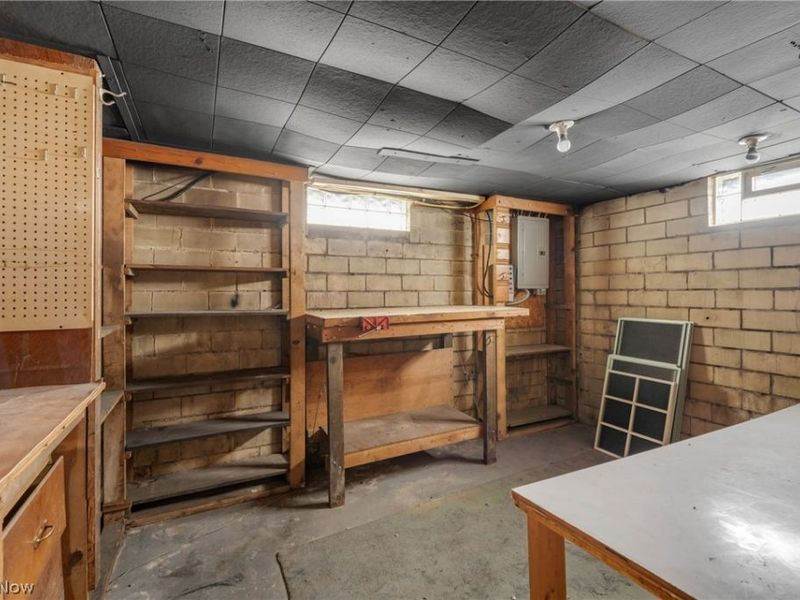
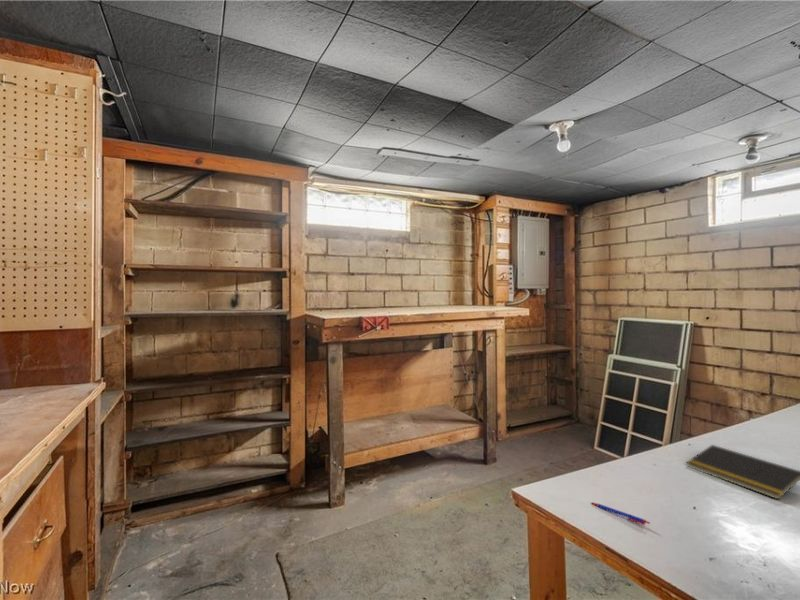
+ pen (618, 512)
+ notepad (741, 468)
